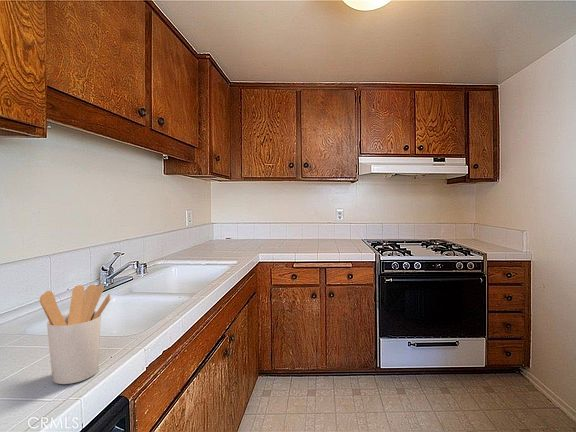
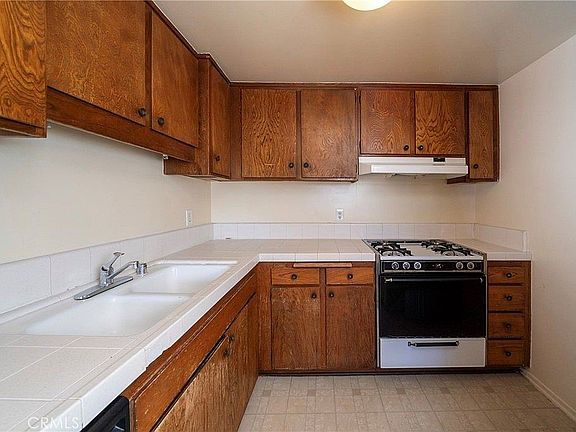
- utensil holder (79, 328)
